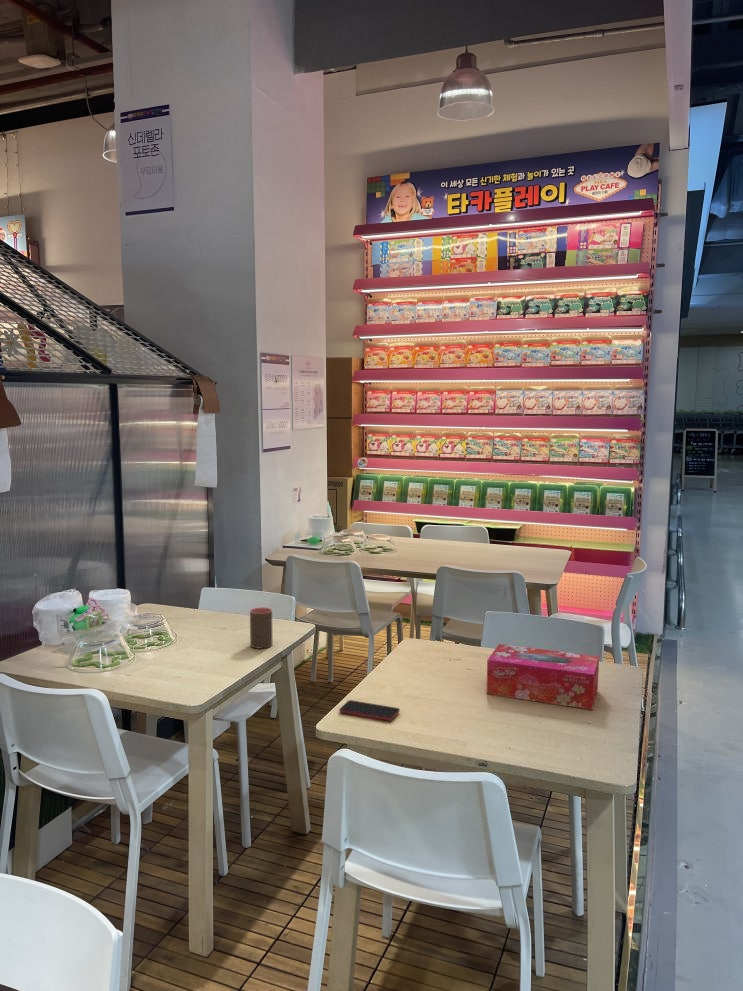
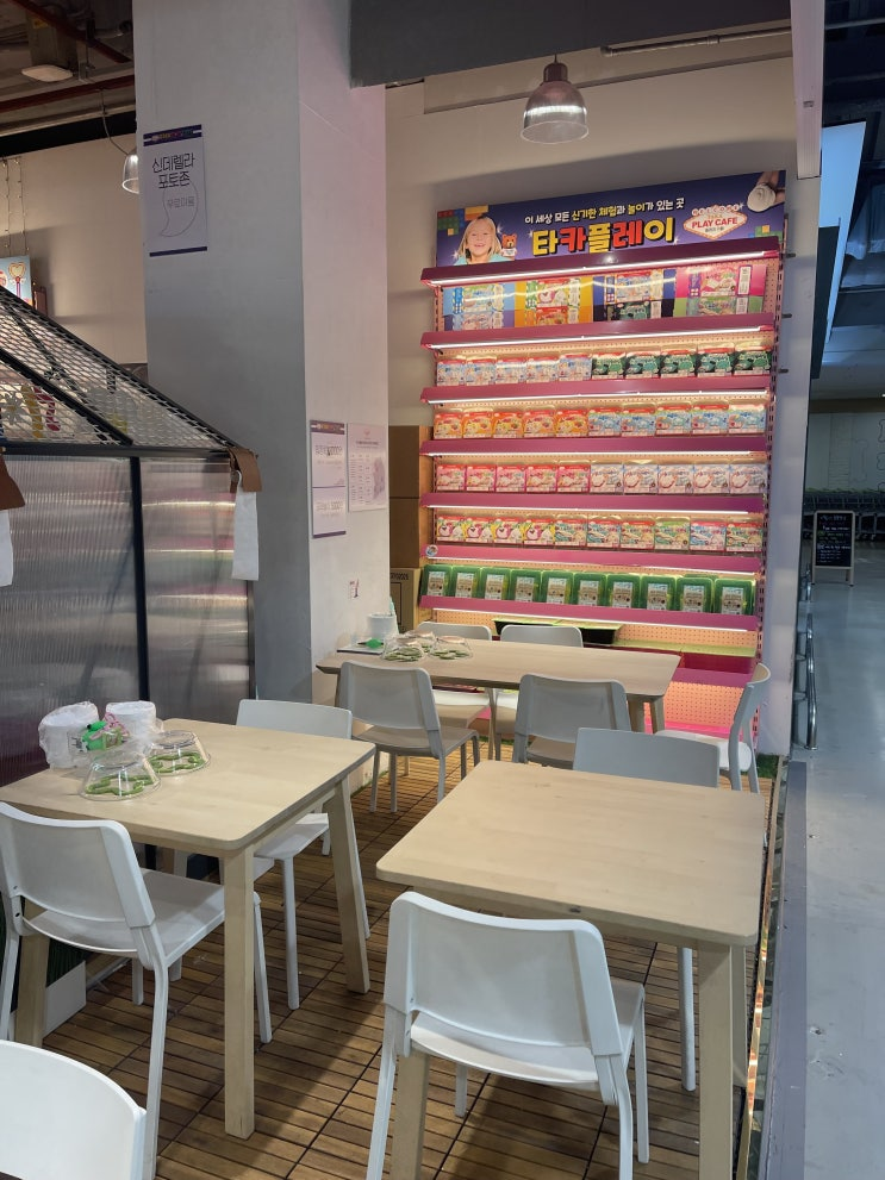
- tissue box (543, 675)
- smartphone (369, 710)
- cup (261, 627)
